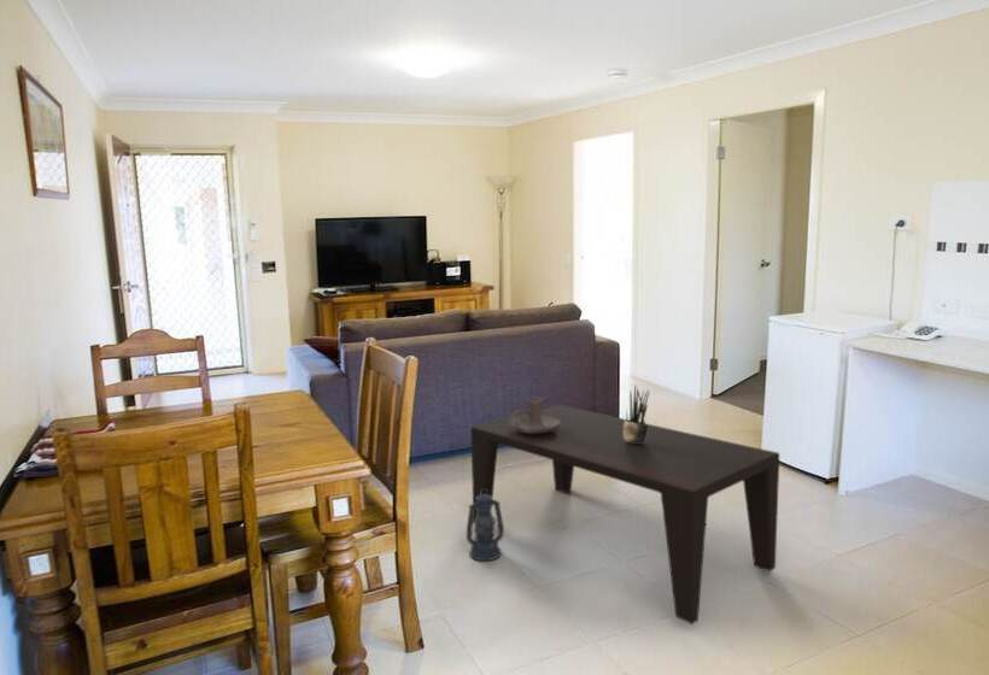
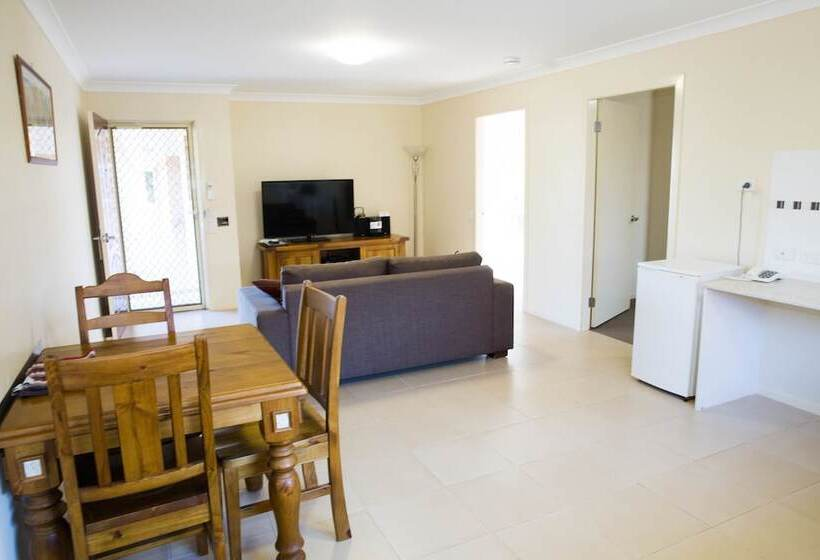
- coffee table (615, 479)
- candle holder (529, 415)
- lantern (484, 521)
- potted plant (638, 412)
